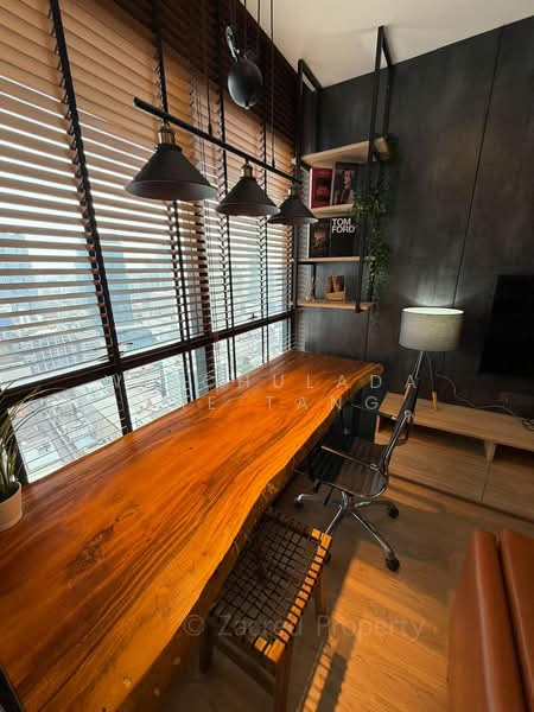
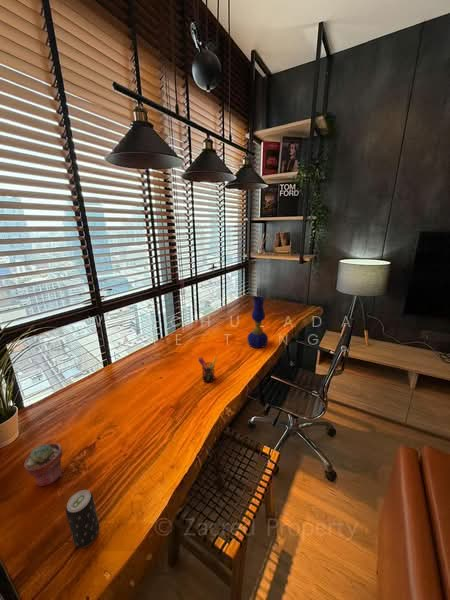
+ beverage can (83, 518)
+ pen holder (208, 368)
+ potted succulent (45, 461)
+ oil lamp (258, 322)
